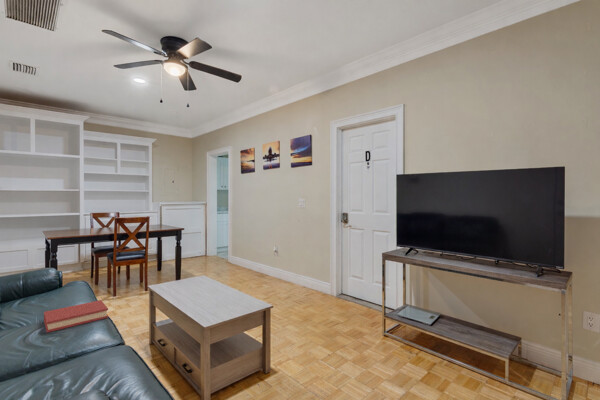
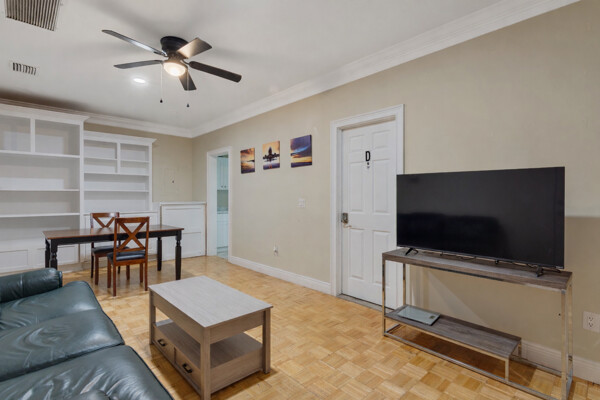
- hardback book (76, 314)
